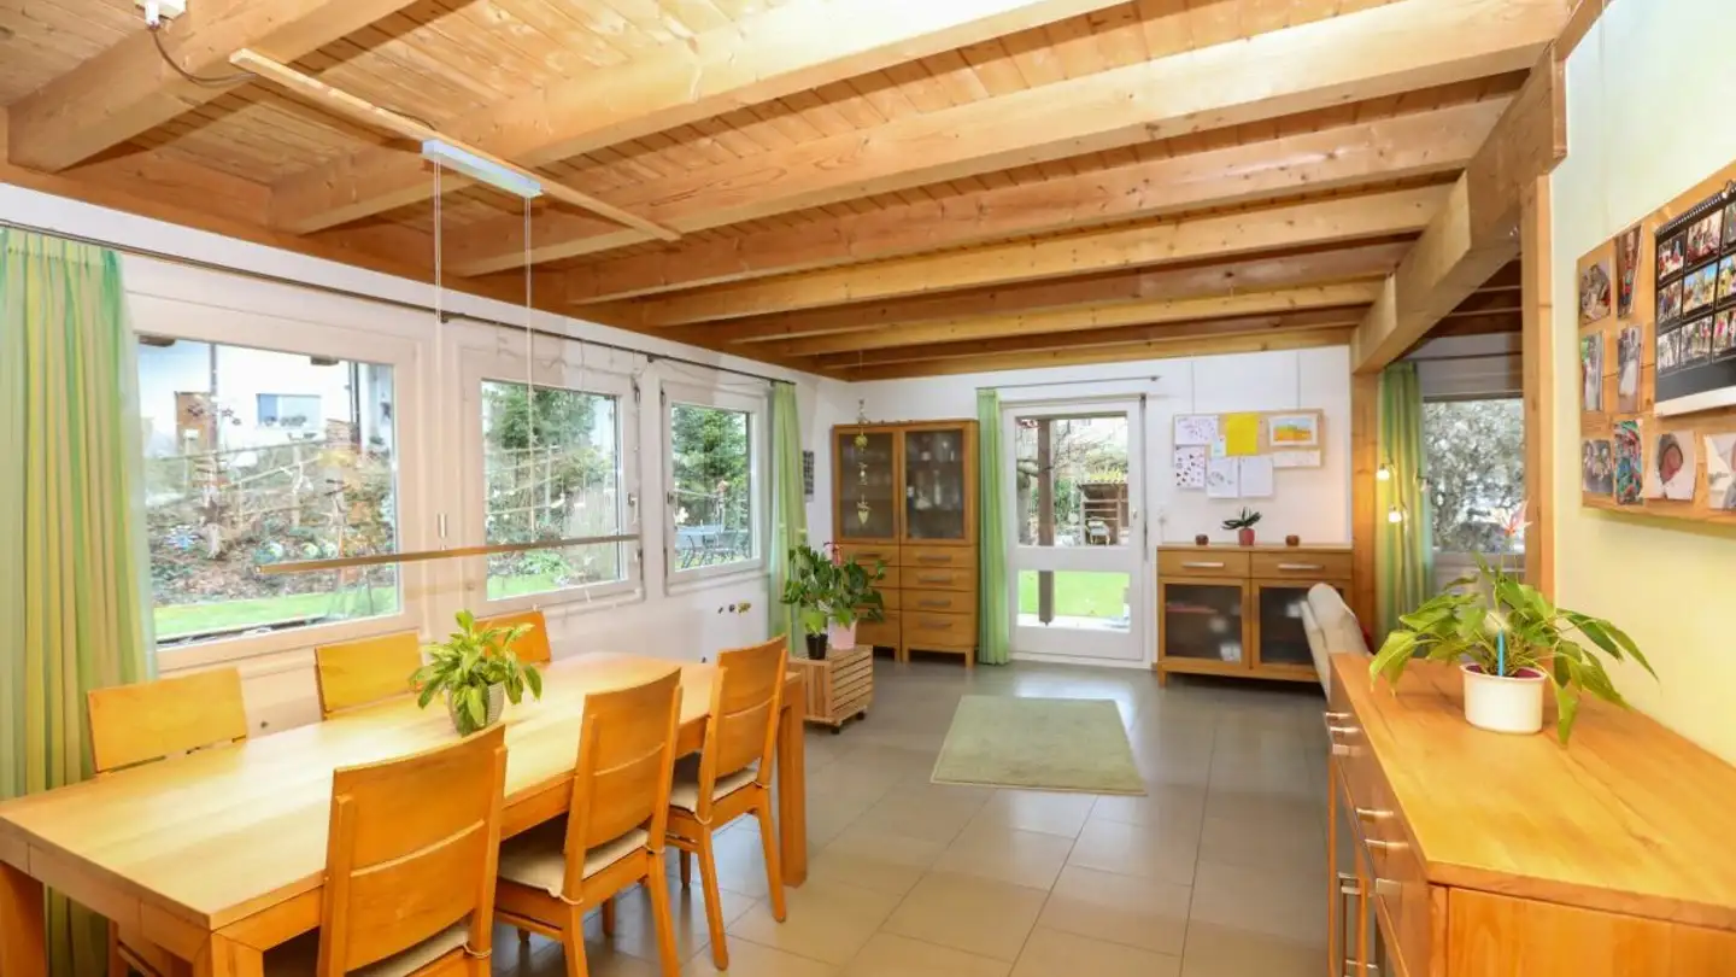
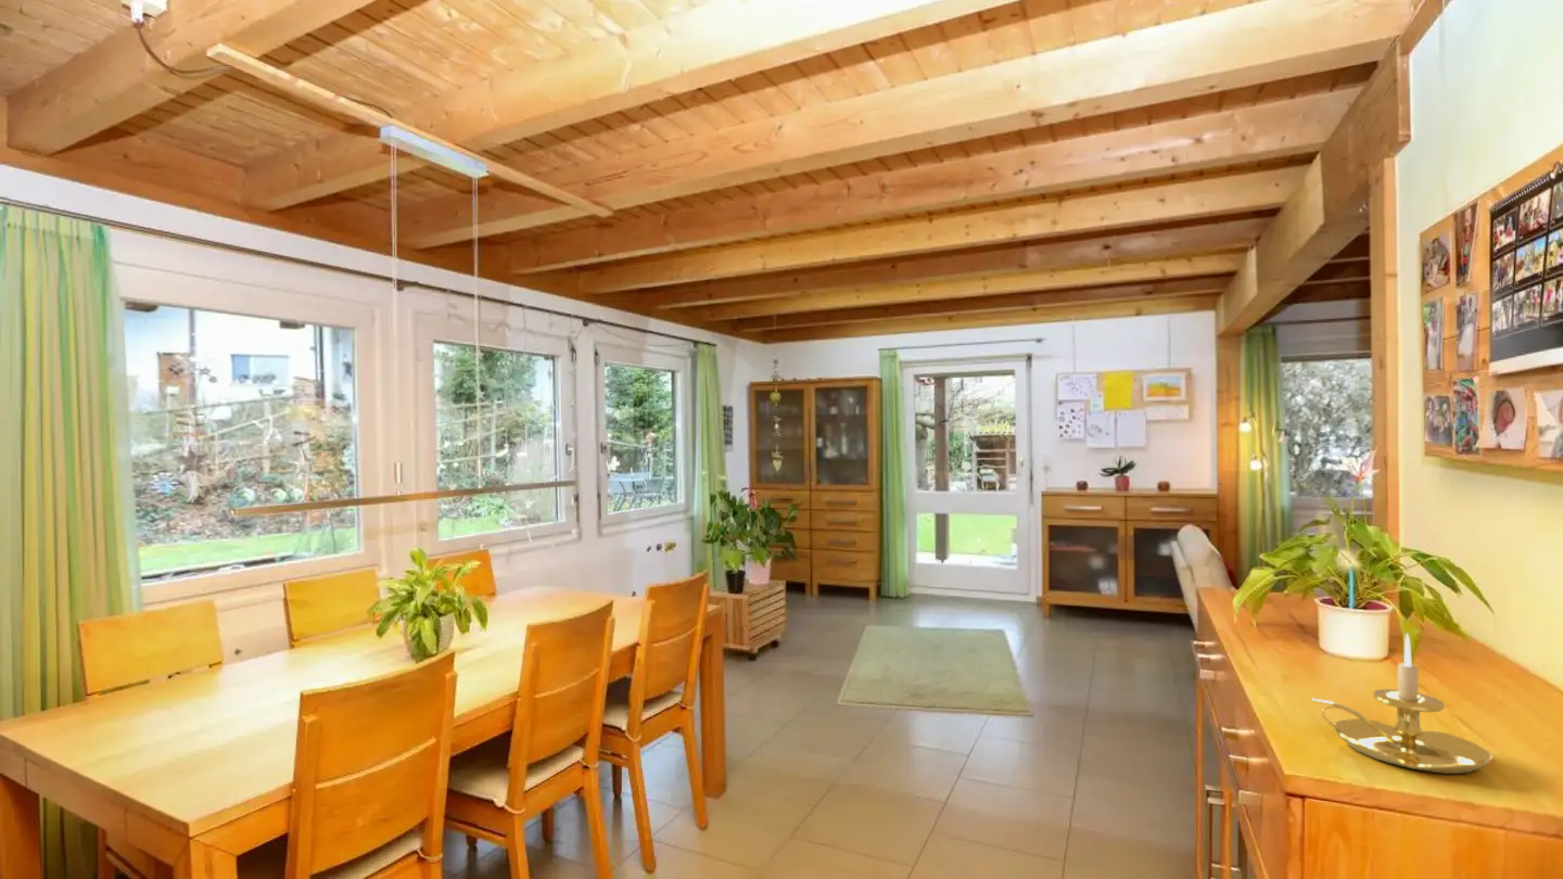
+ candle holder (1395, 691)
